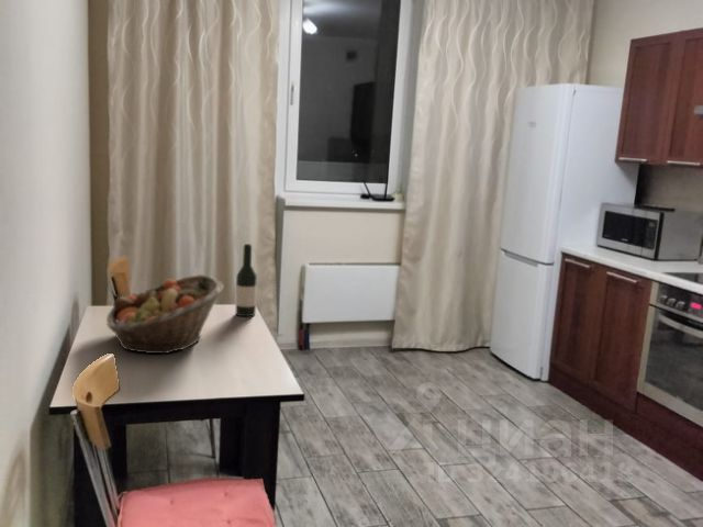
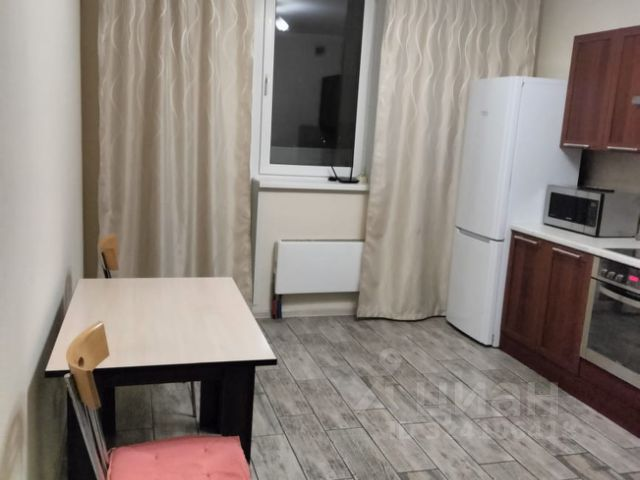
- fruit basket (165, 311)
- wine bottle (246, 279)
